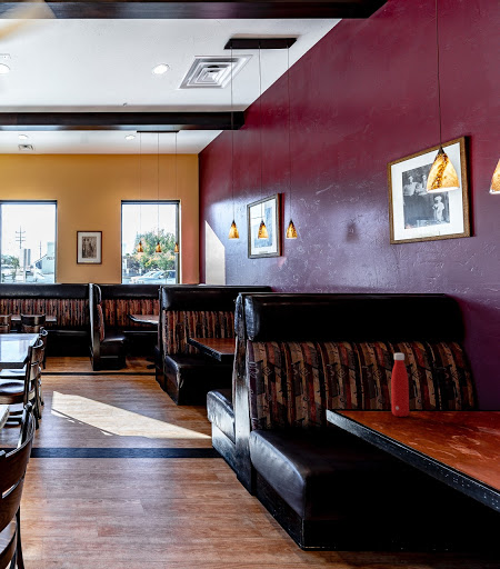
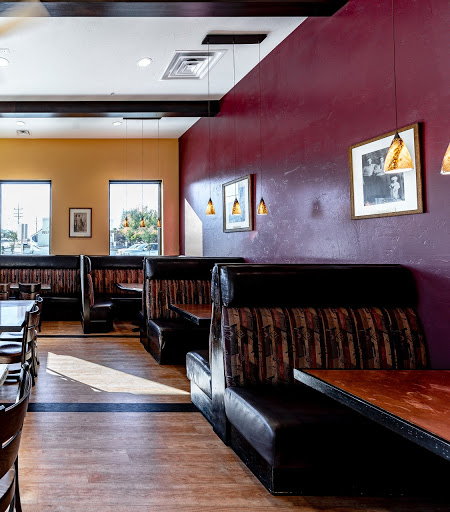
- bottle (399, 383)
